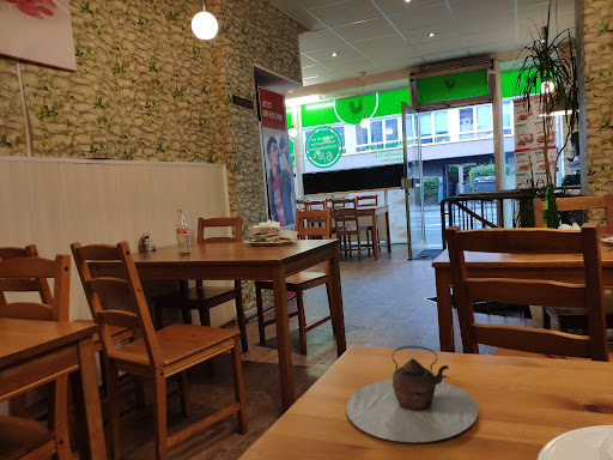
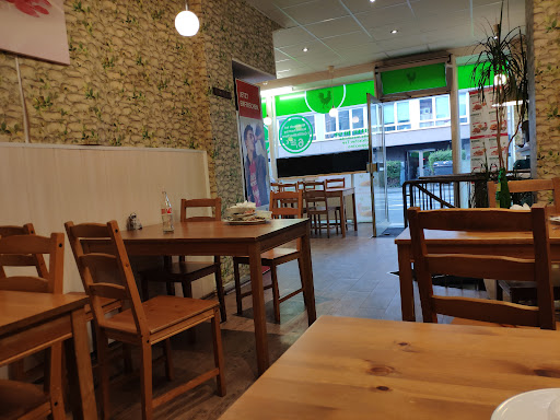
- teapot (407, 376)
